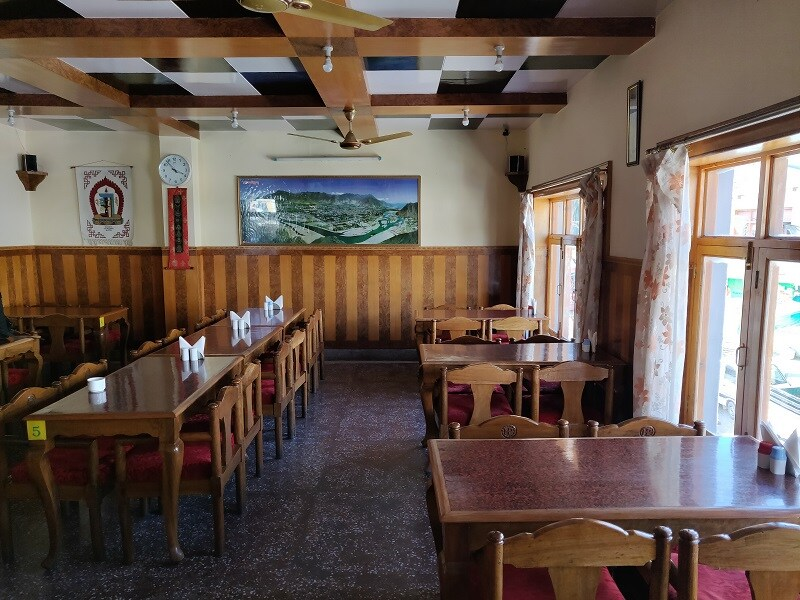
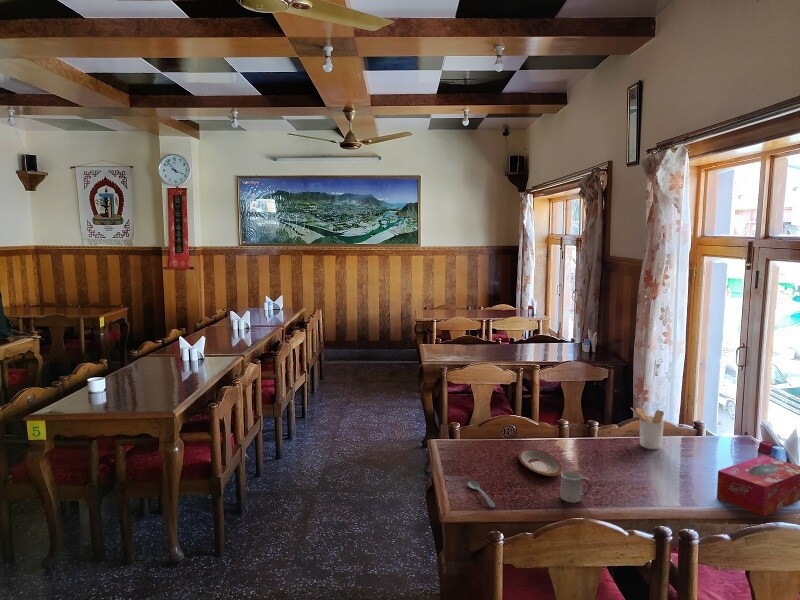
+ tissue box (763, 483)
+ utensil holder (646, 427)
+ spoon (481, 492)
+ cup (575, 487)
+ plate (539, 463)
